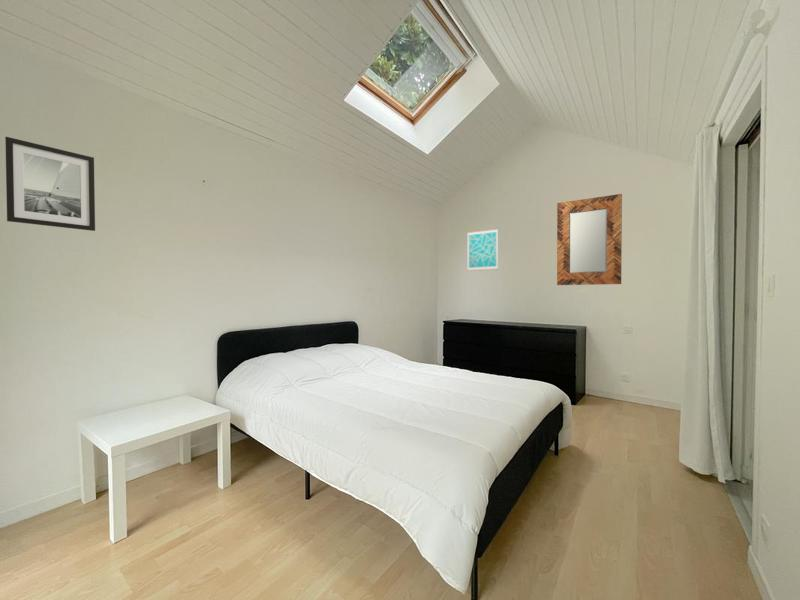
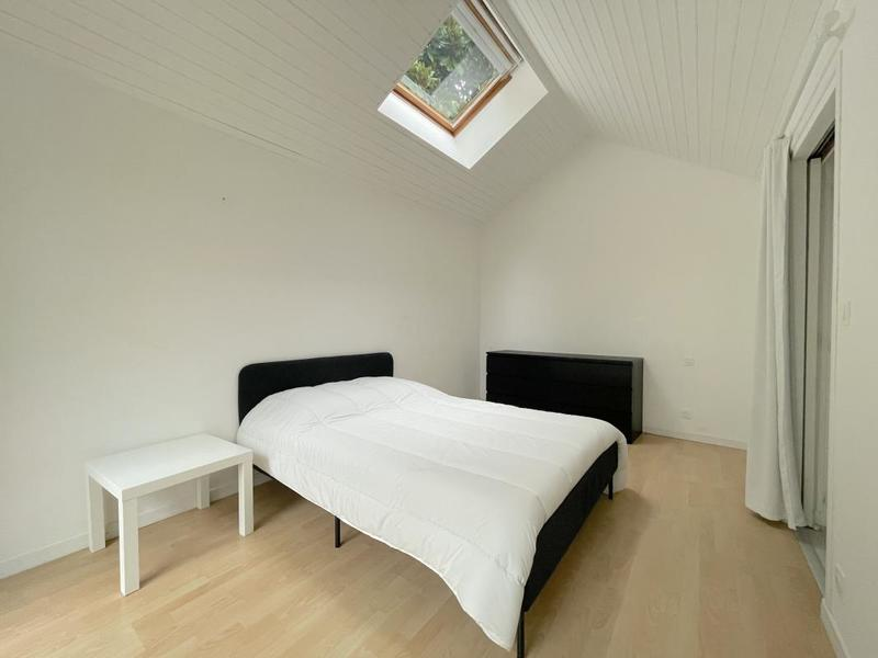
- home mirror (587, 241)
- wall art (482, 250)
- wall art (53, 187)
